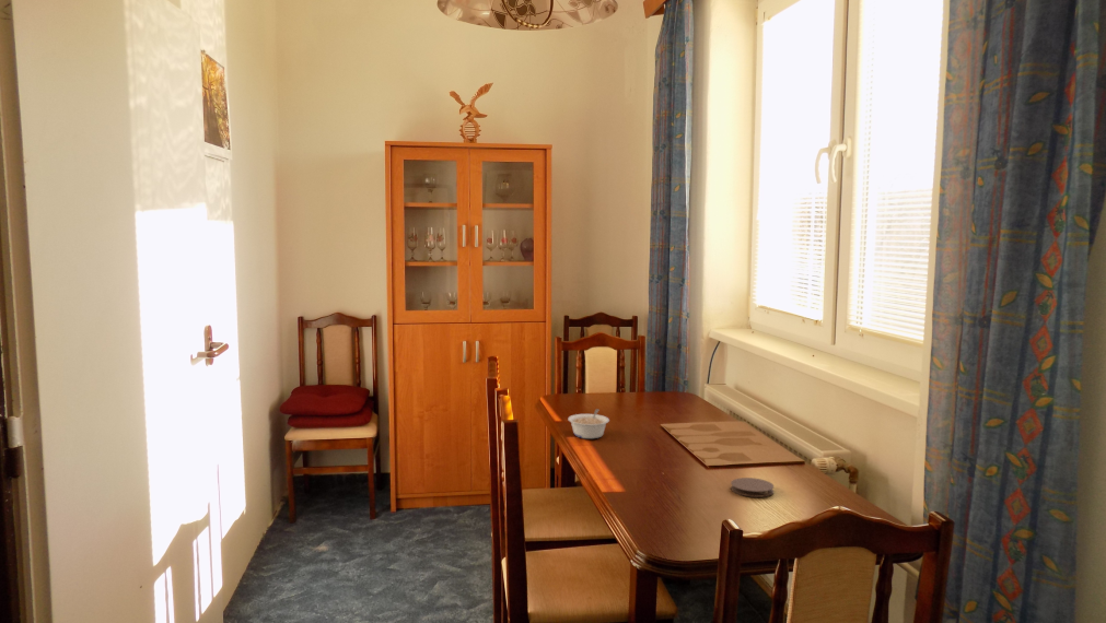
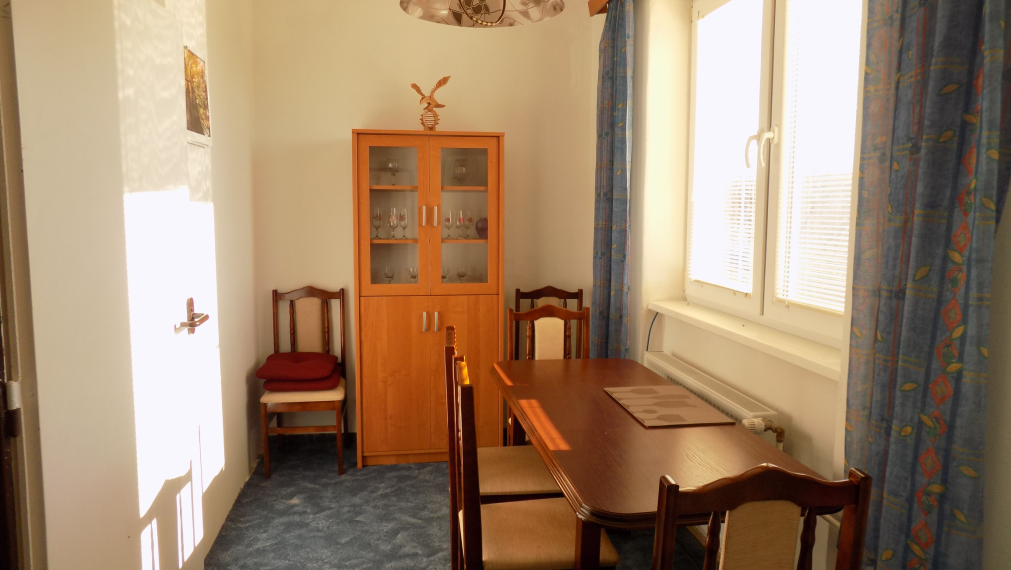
- legume (587, 424)
- coaster (752, 486)
